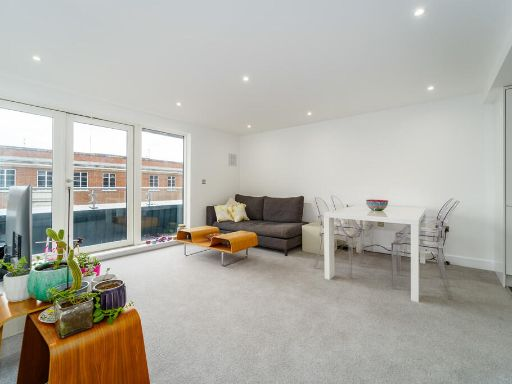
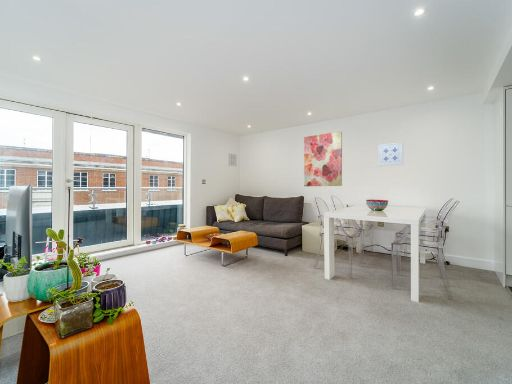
+ wall art (322, 160)
+ wall art (390, 154)
